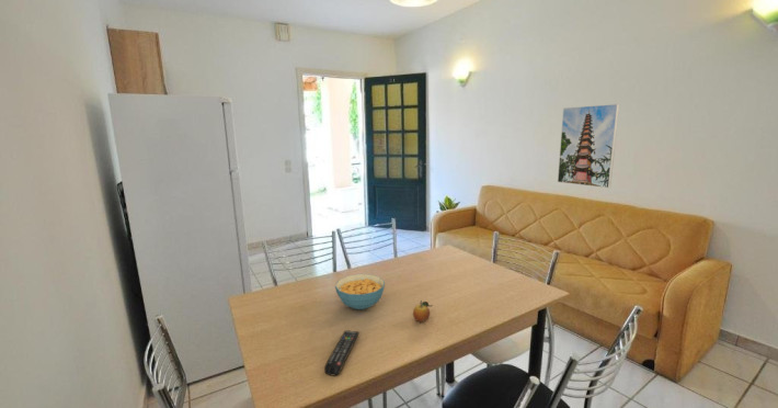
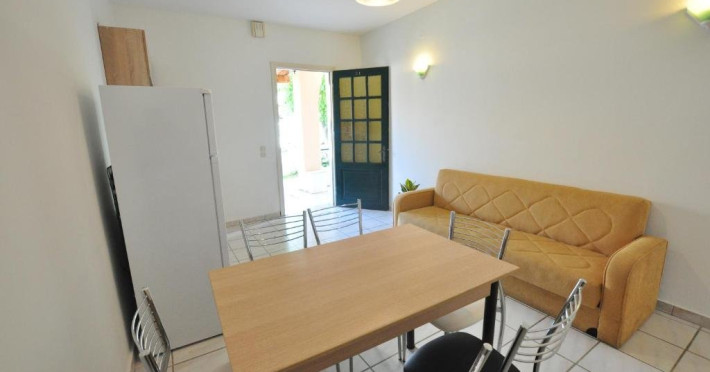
- cereal bowl (361, 294)
- fruit (424, 308)
- remote control (343, 349)
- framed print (585, 146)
